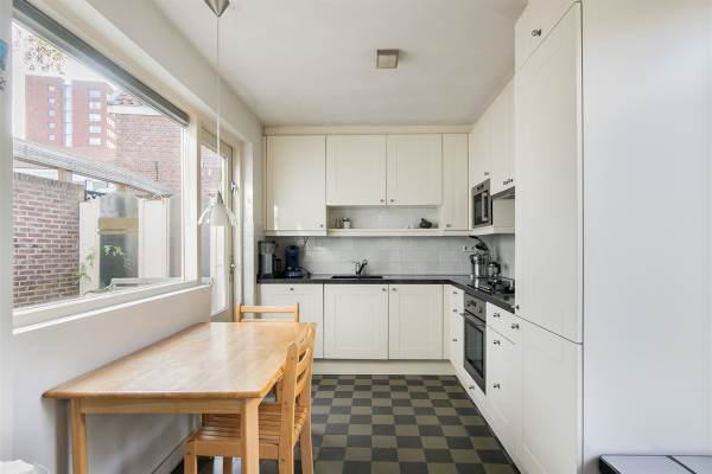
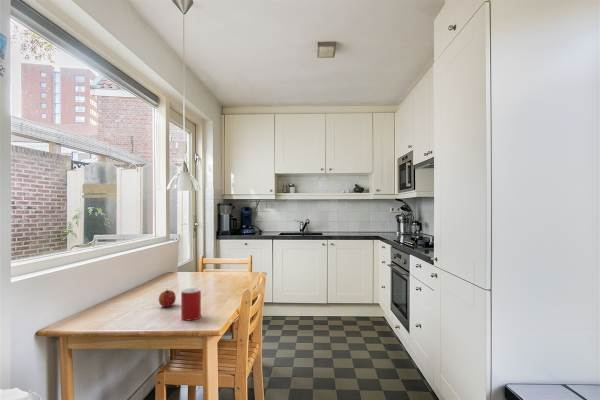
+ fruit (167, 297)
+ cup (191, 302)
